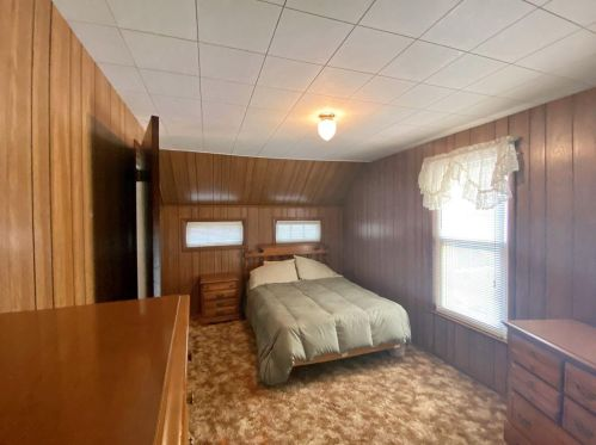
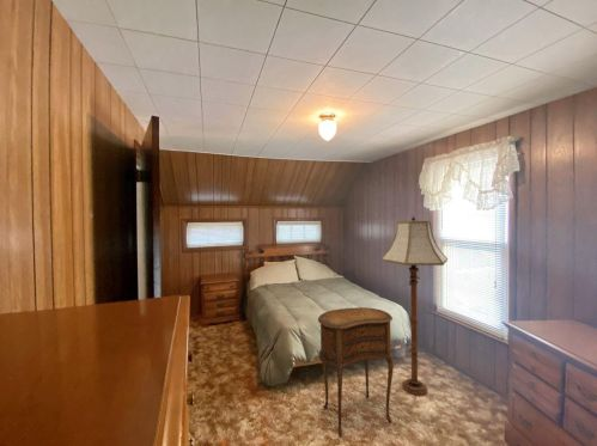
+ side table (354, 362)
+ floor lamp (414, 301)
